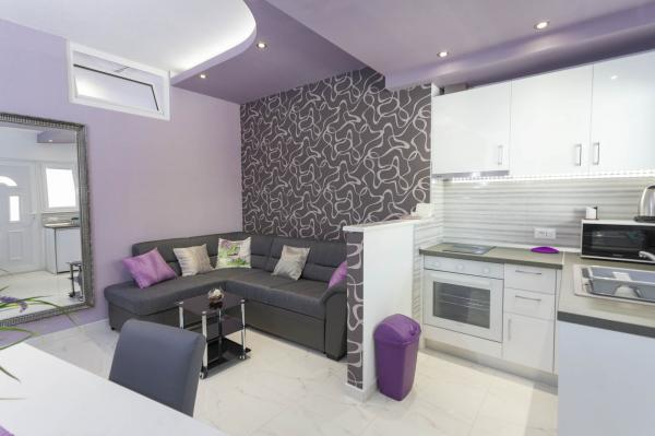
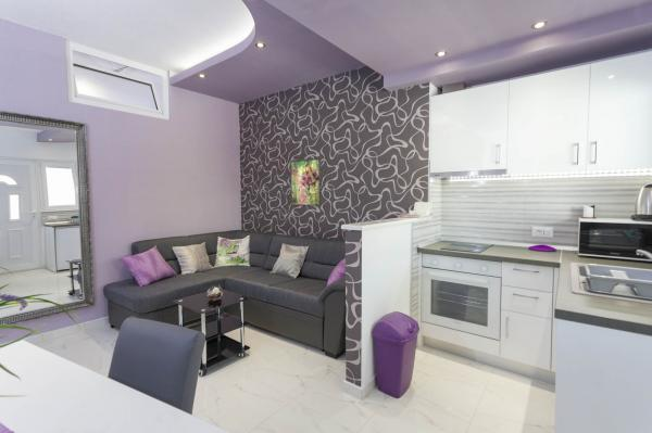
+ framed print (304, 182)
